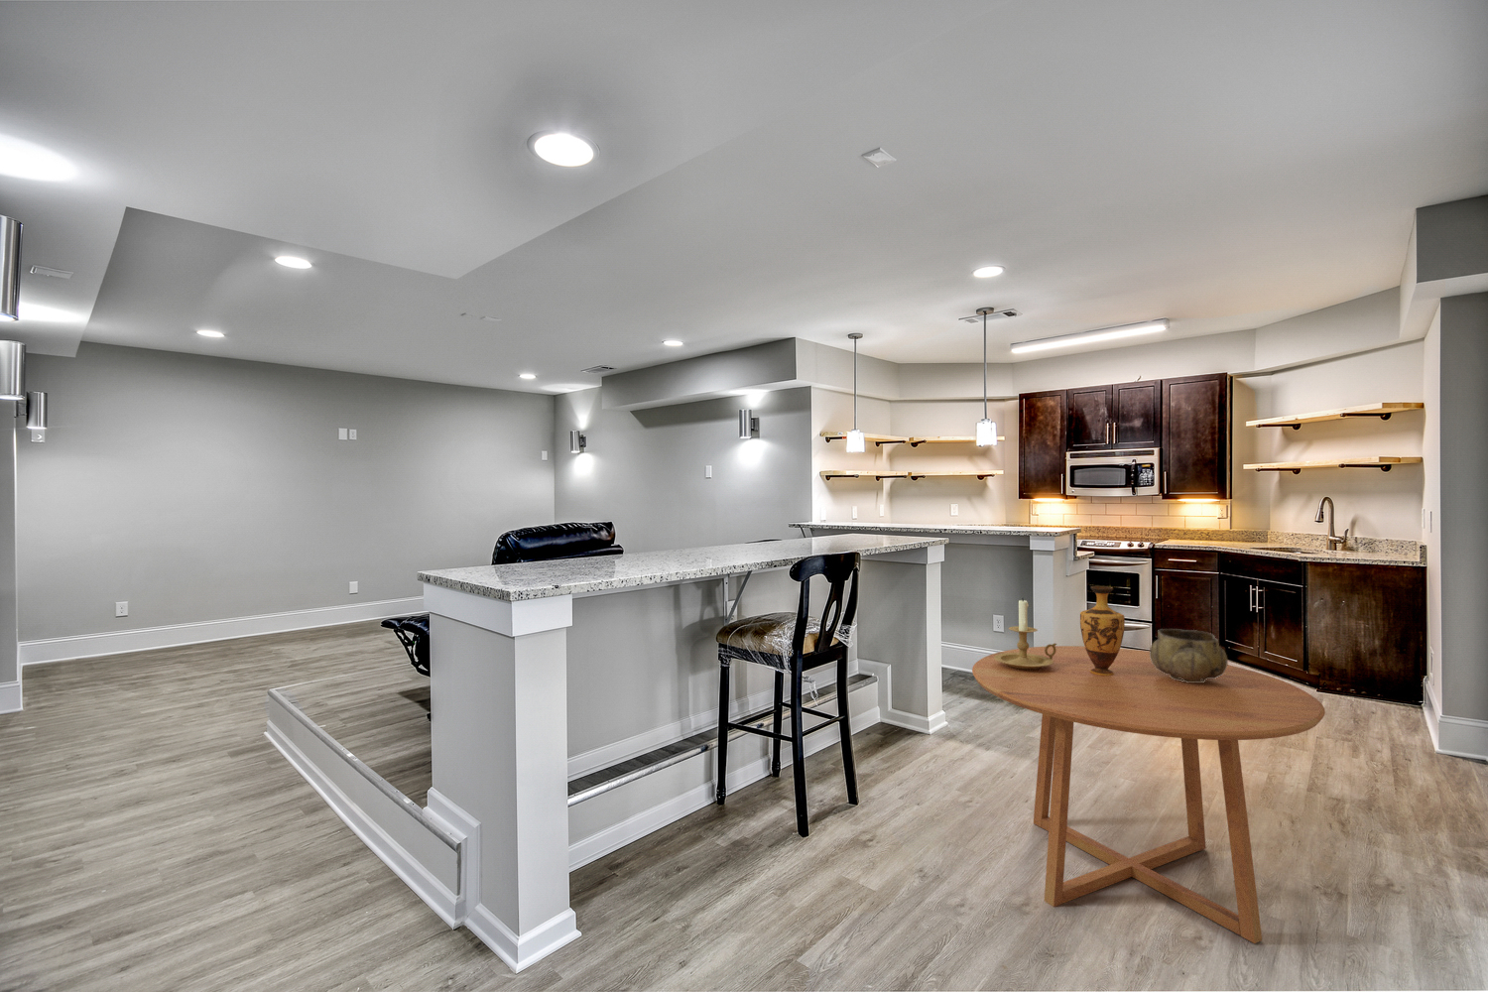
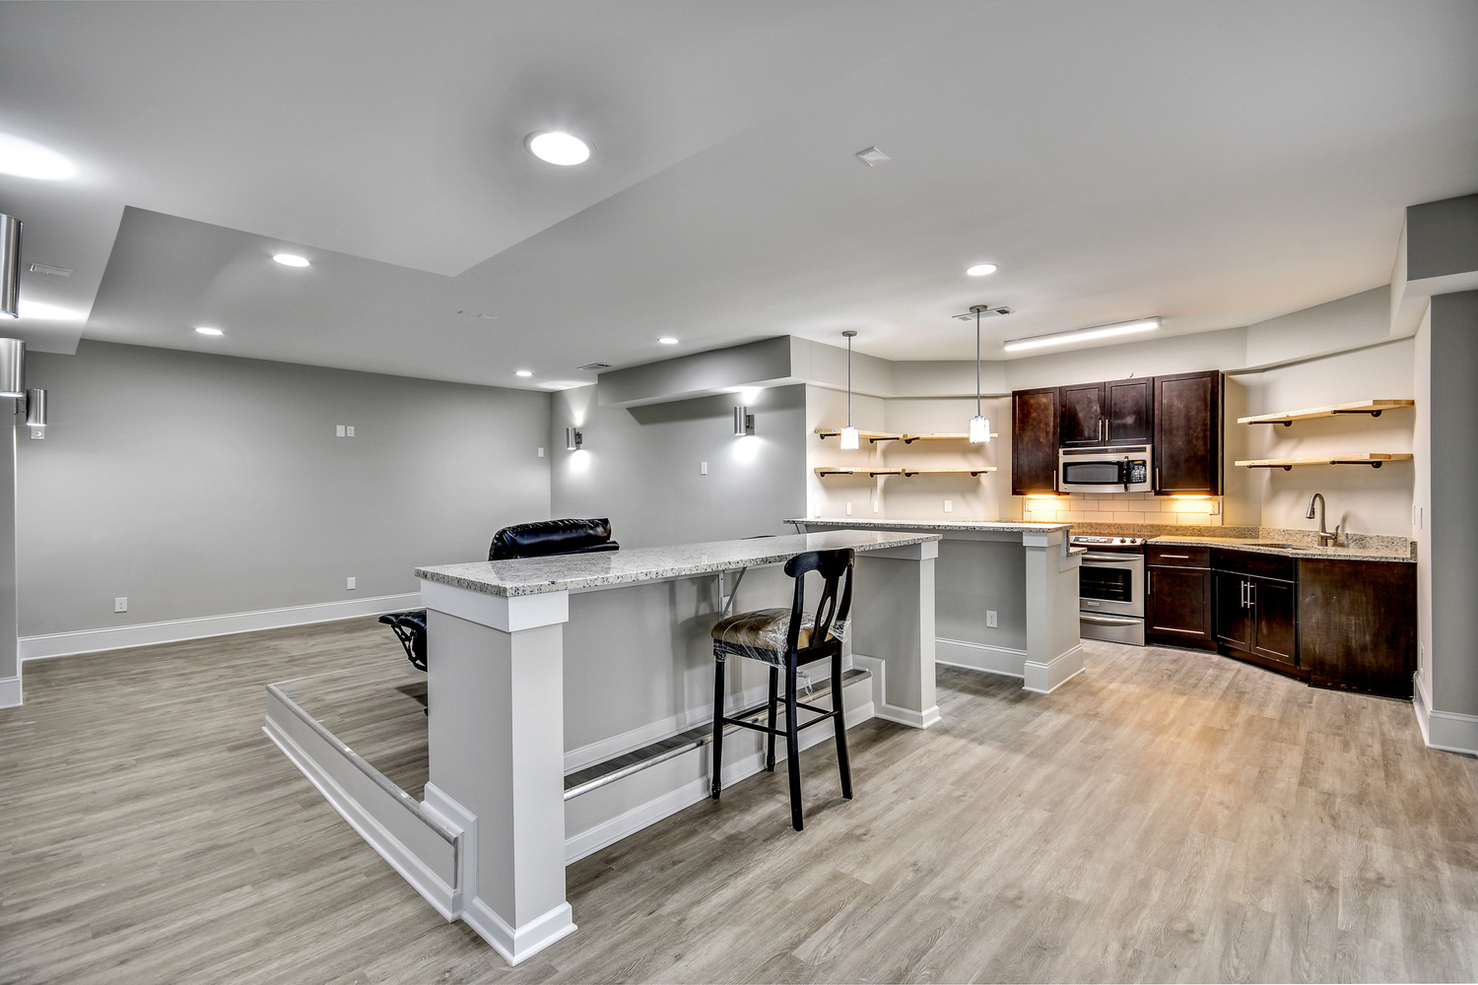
- dining table (1138, 733)
- candle holder (1023, 631)
- vase (1102, 629)
- decorative bowl (1188, 655)
